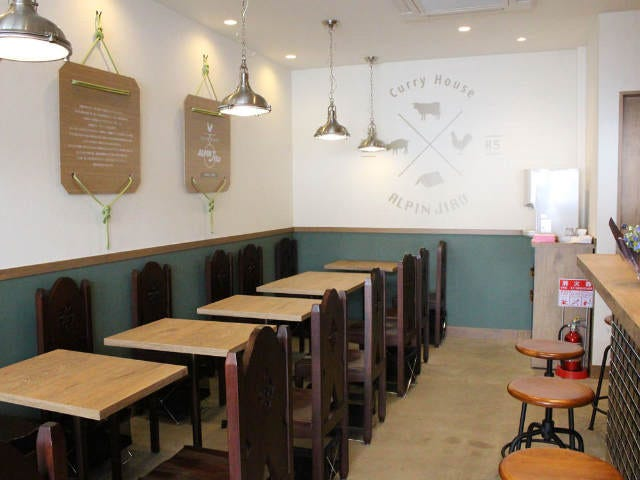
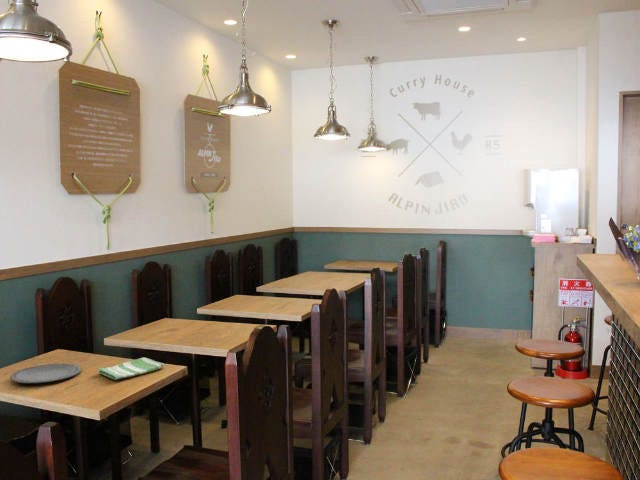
+ dish towel (131, 368)
+ plate (46, 374)
